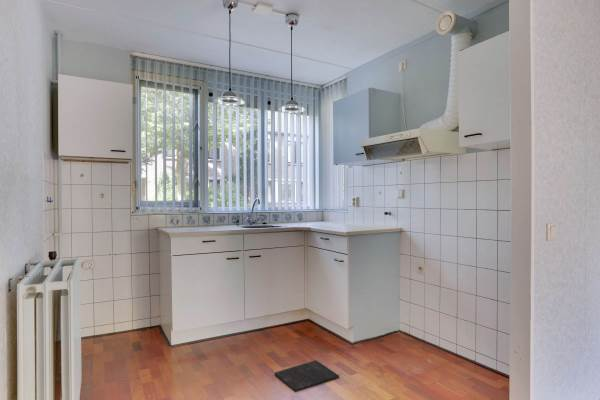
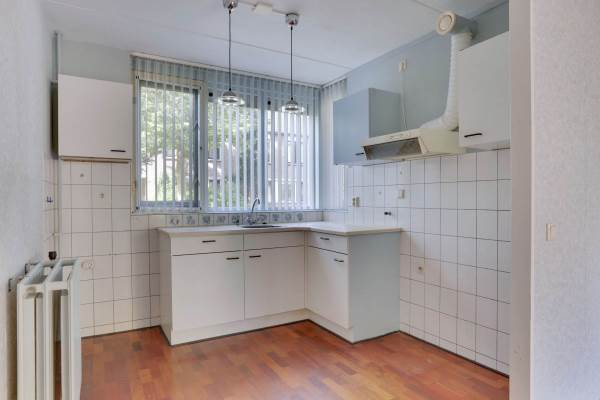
- door mat (306, 374)
